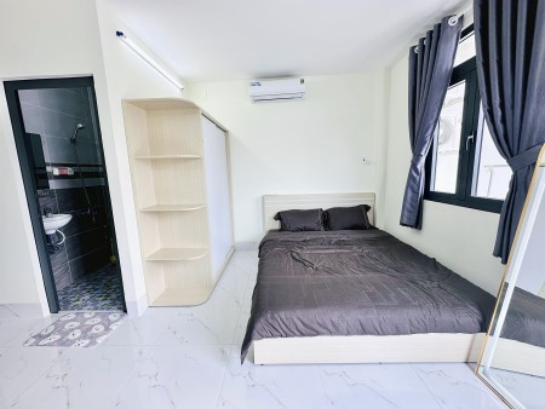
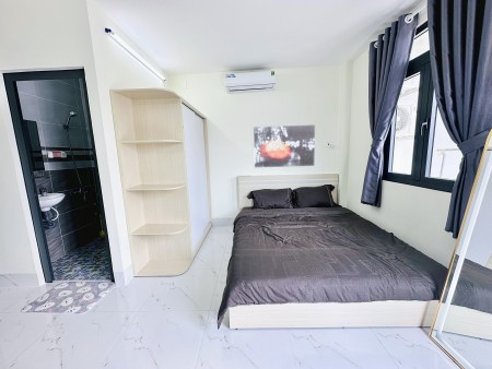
+ wall art (283, 146)
